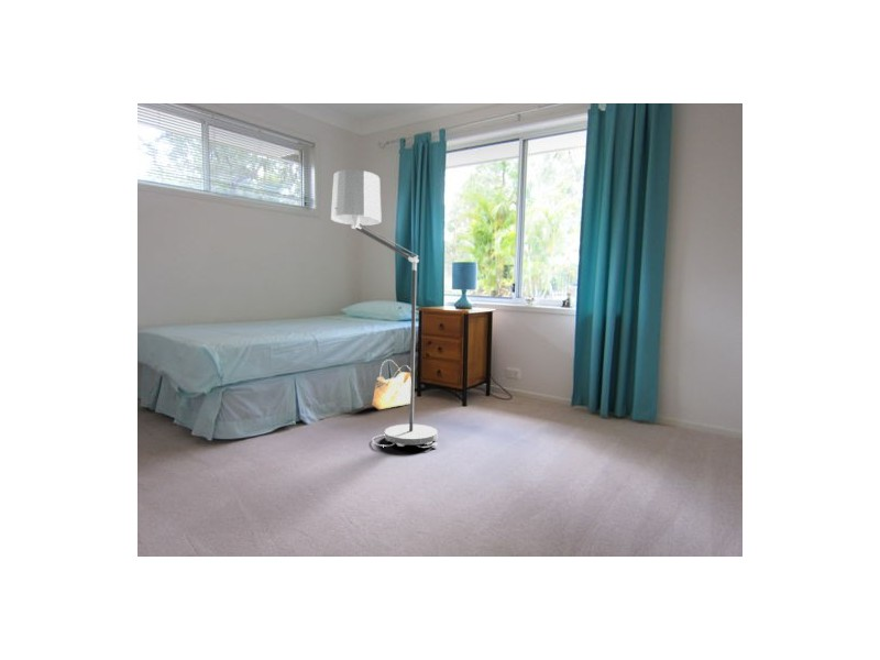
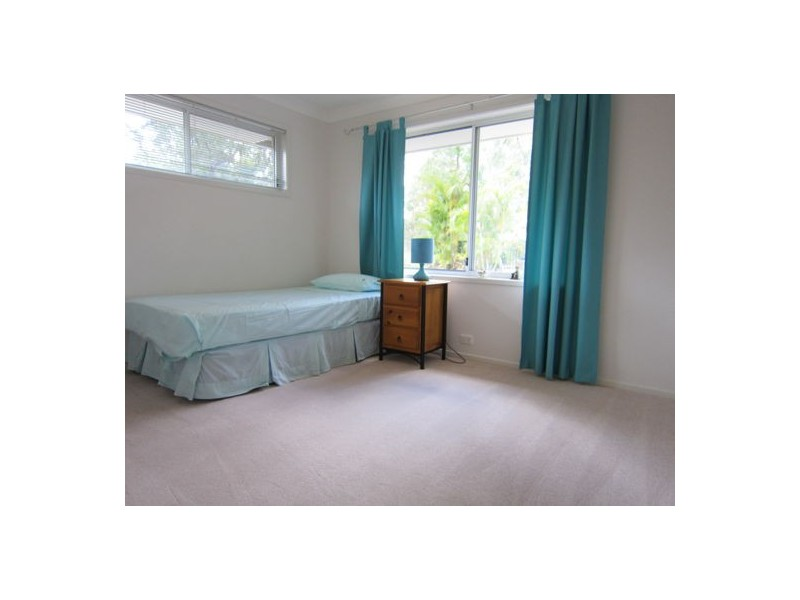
- basket (395, 384)
- floor lamp (411, 301)
